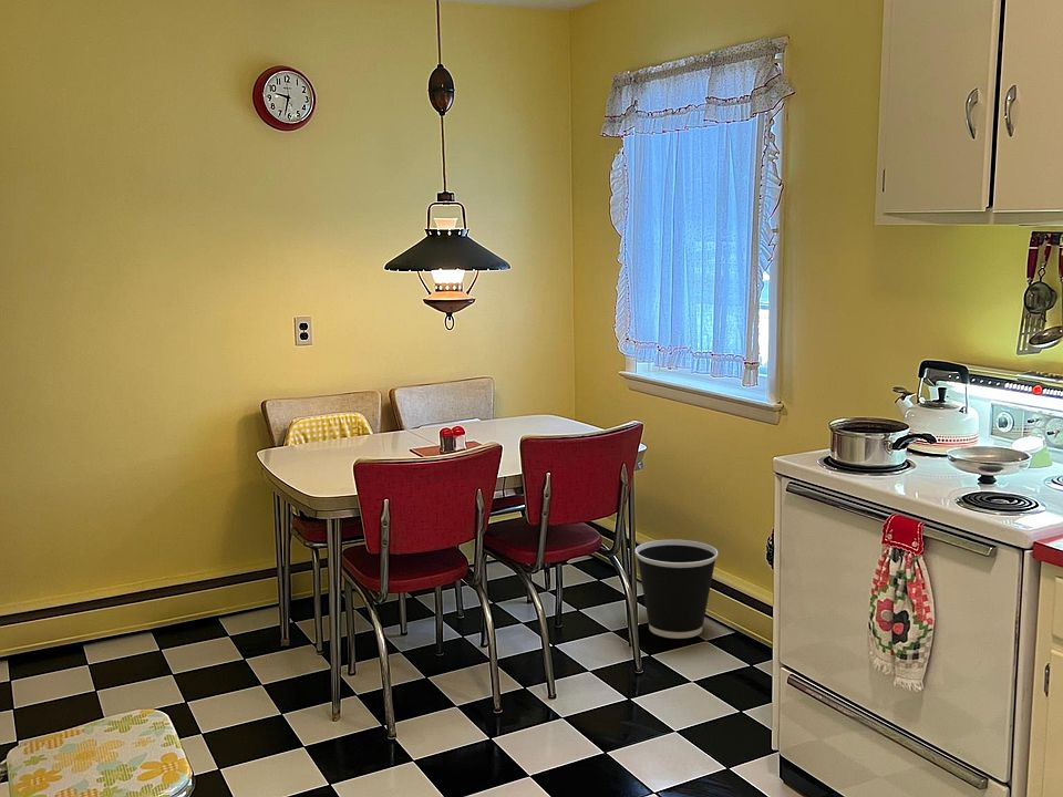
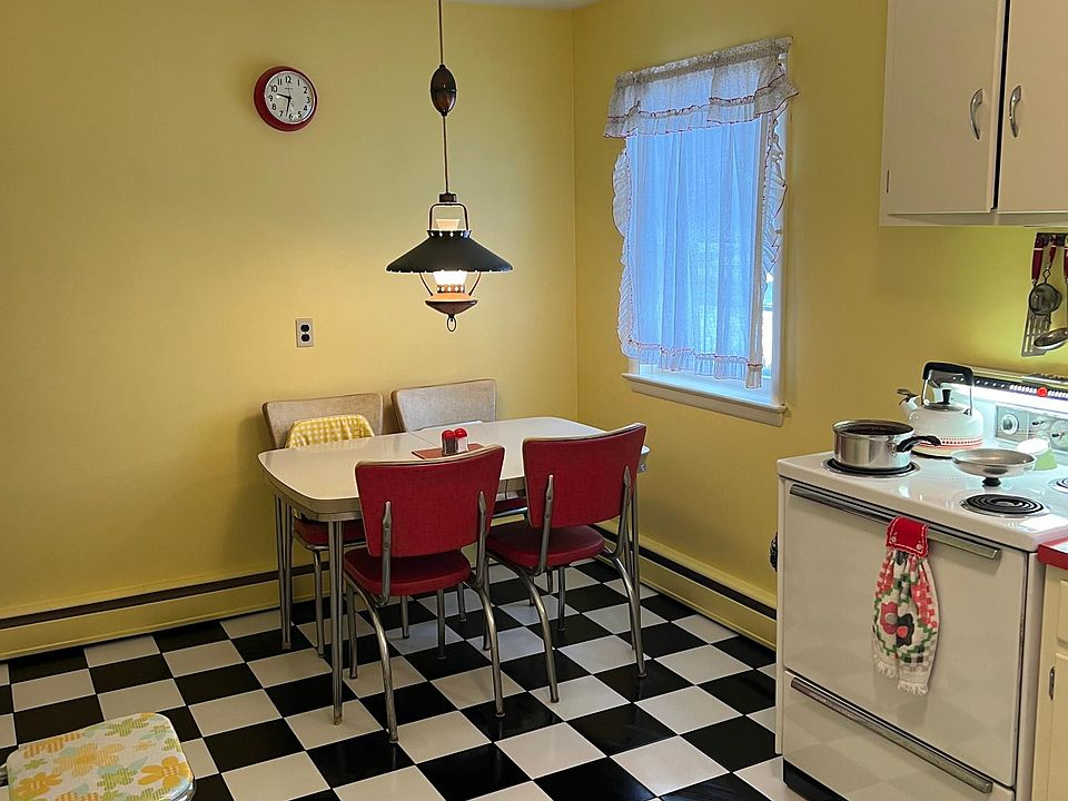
- wastebasket (675, 590)
